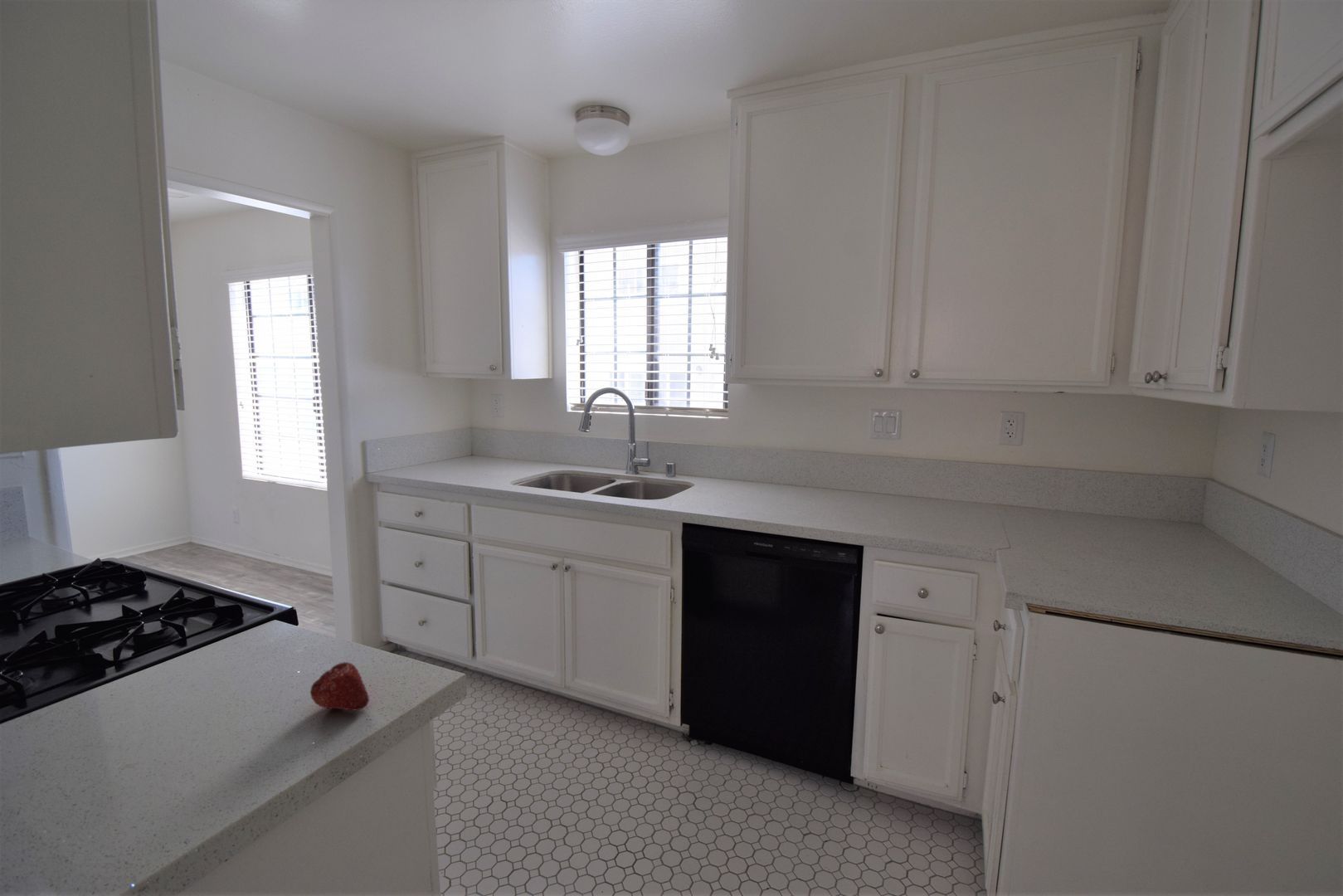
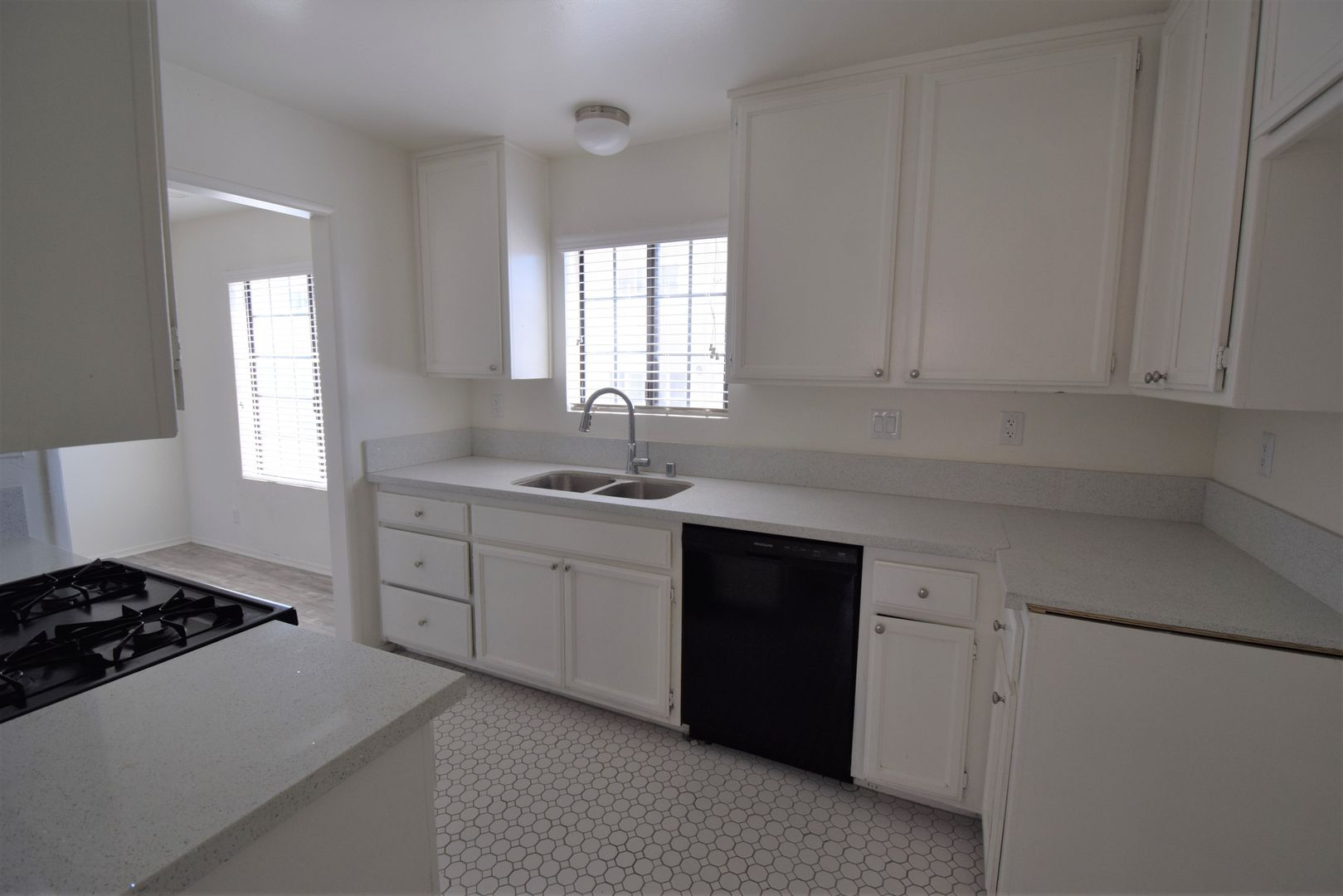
- fruit (338, 686)
